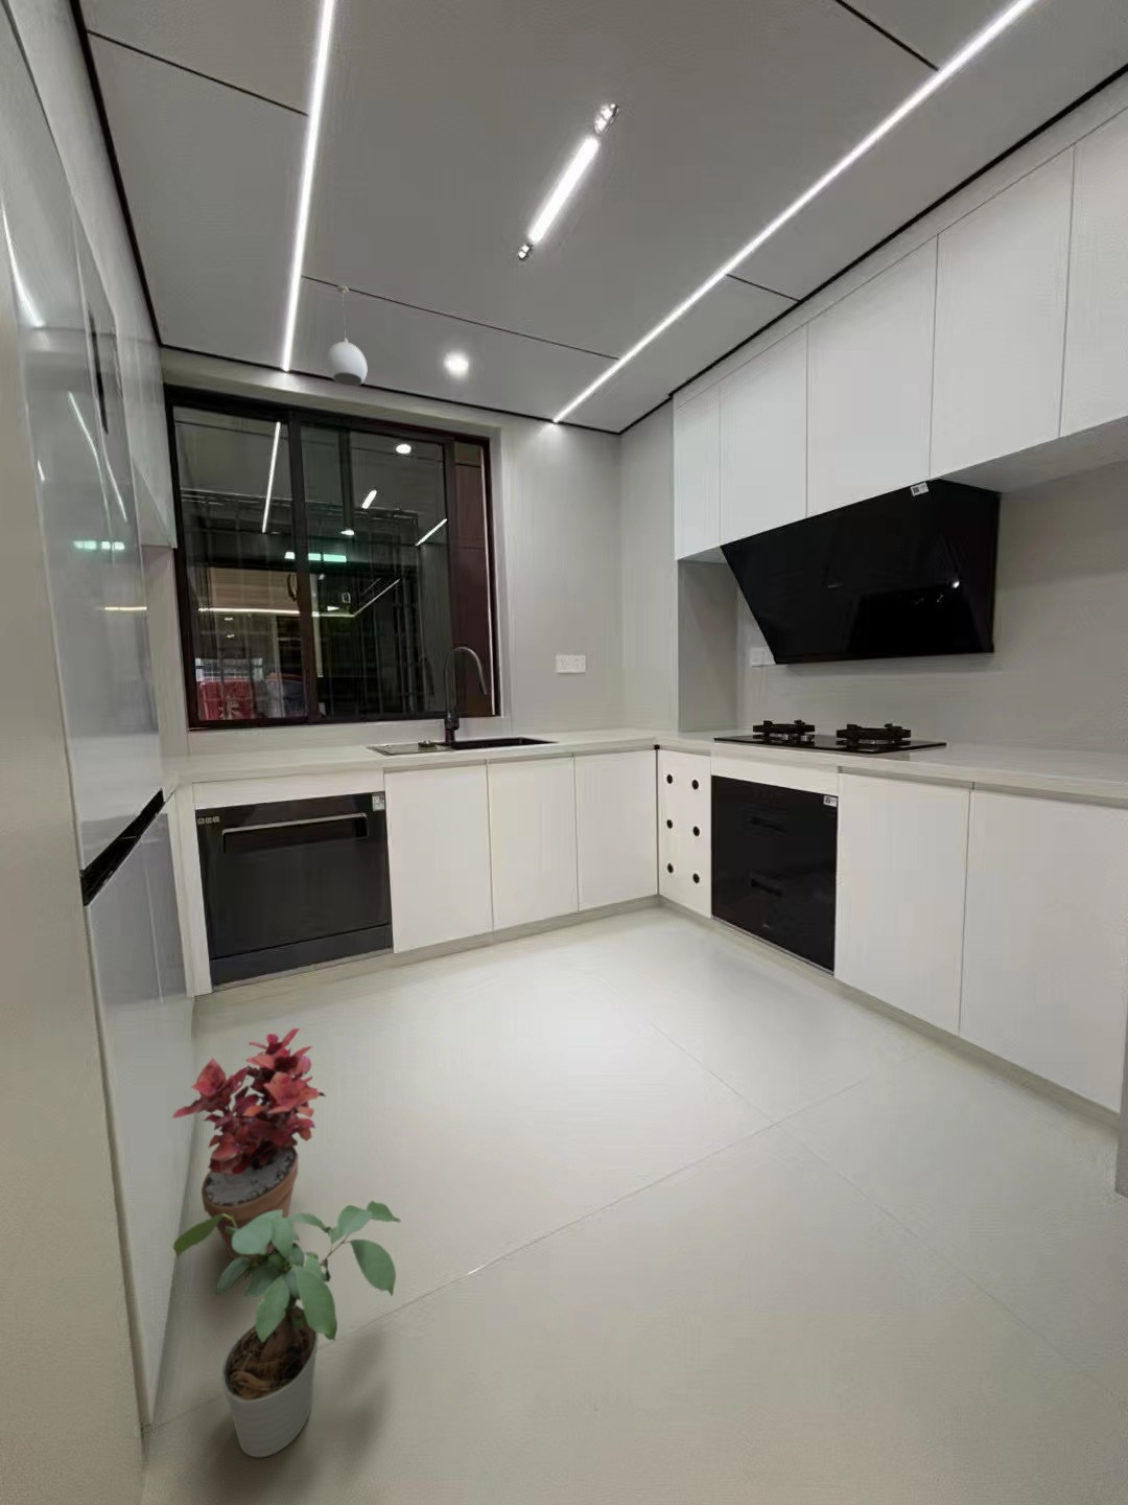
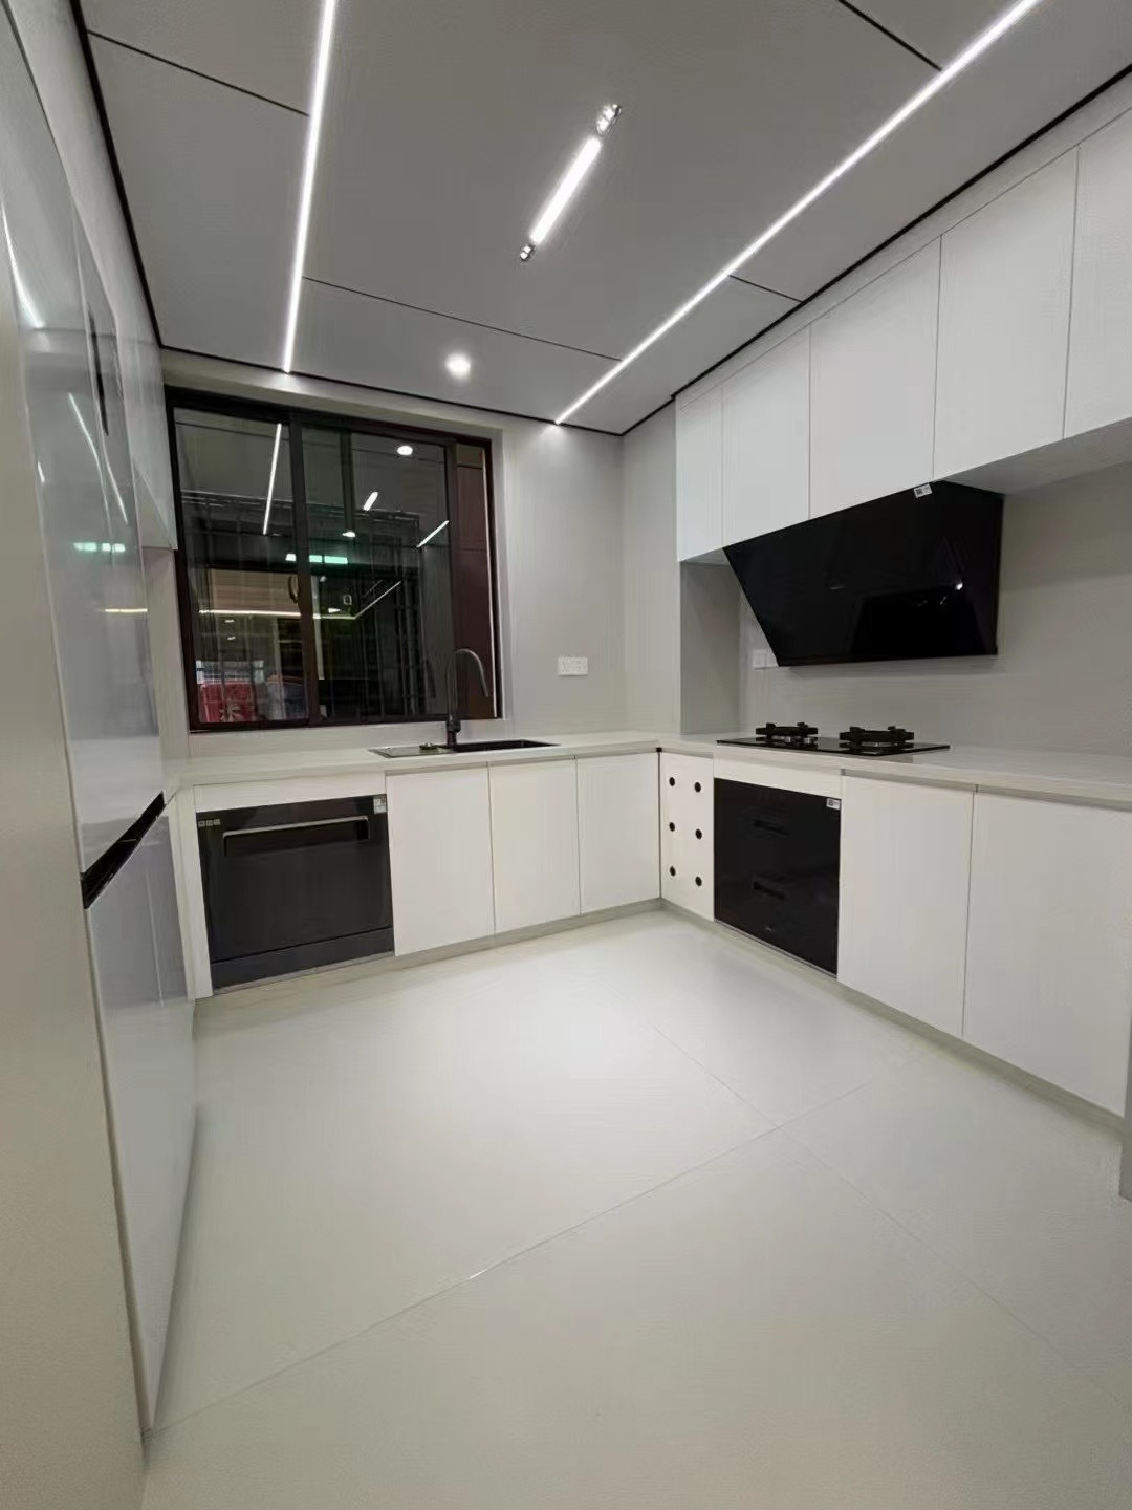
- potted plant (259, 1142)
- potted plant (297, 1306)
- pendant light (345, 333)
